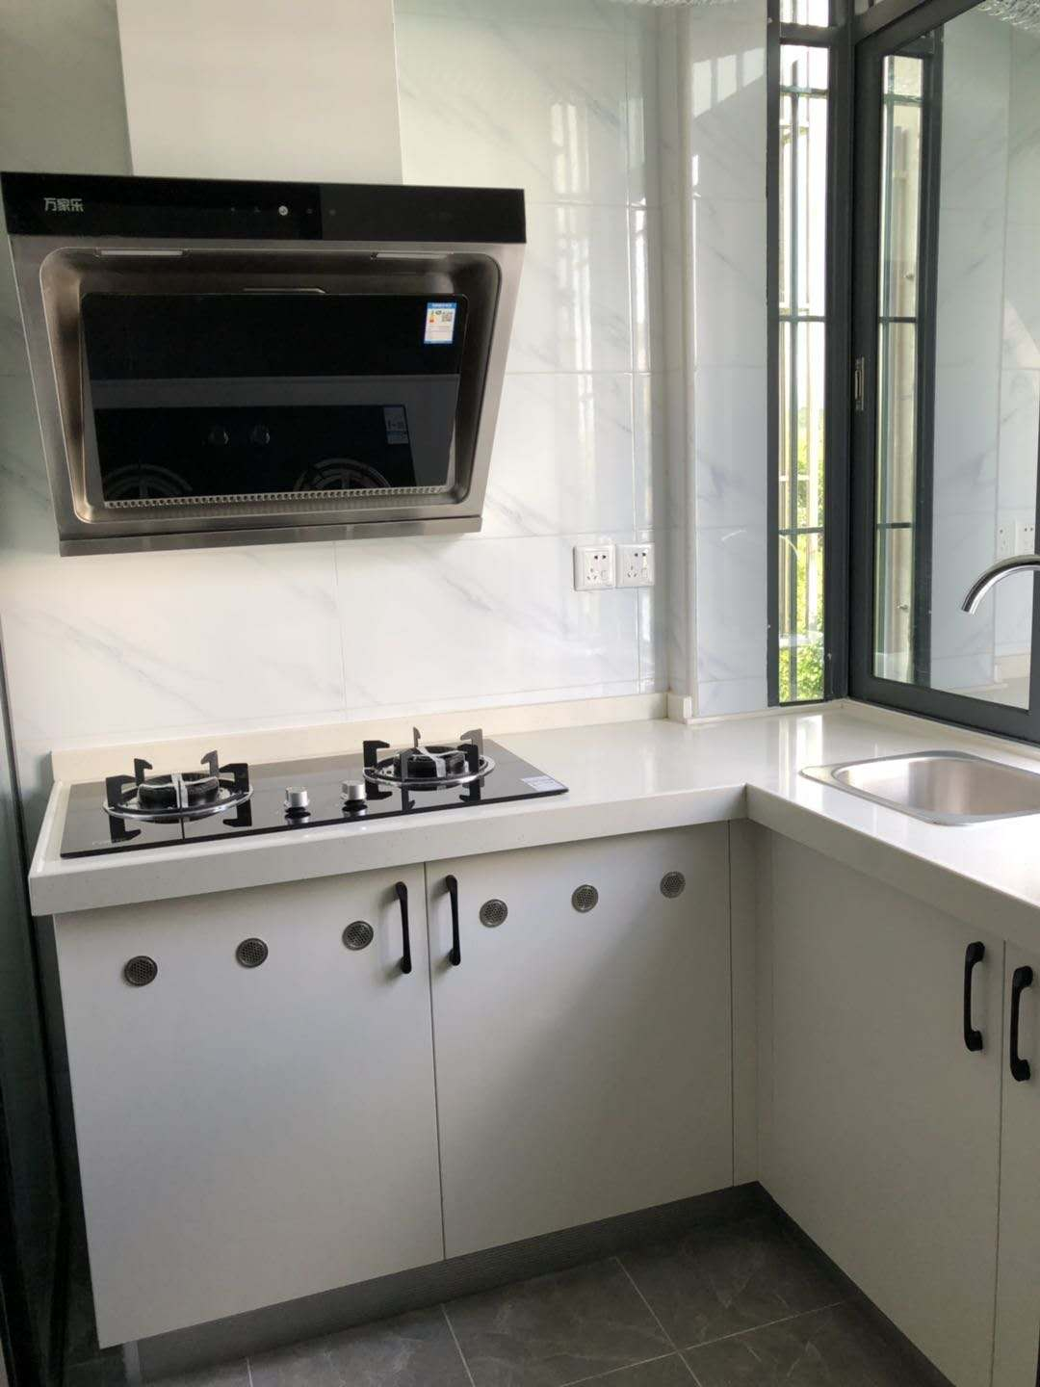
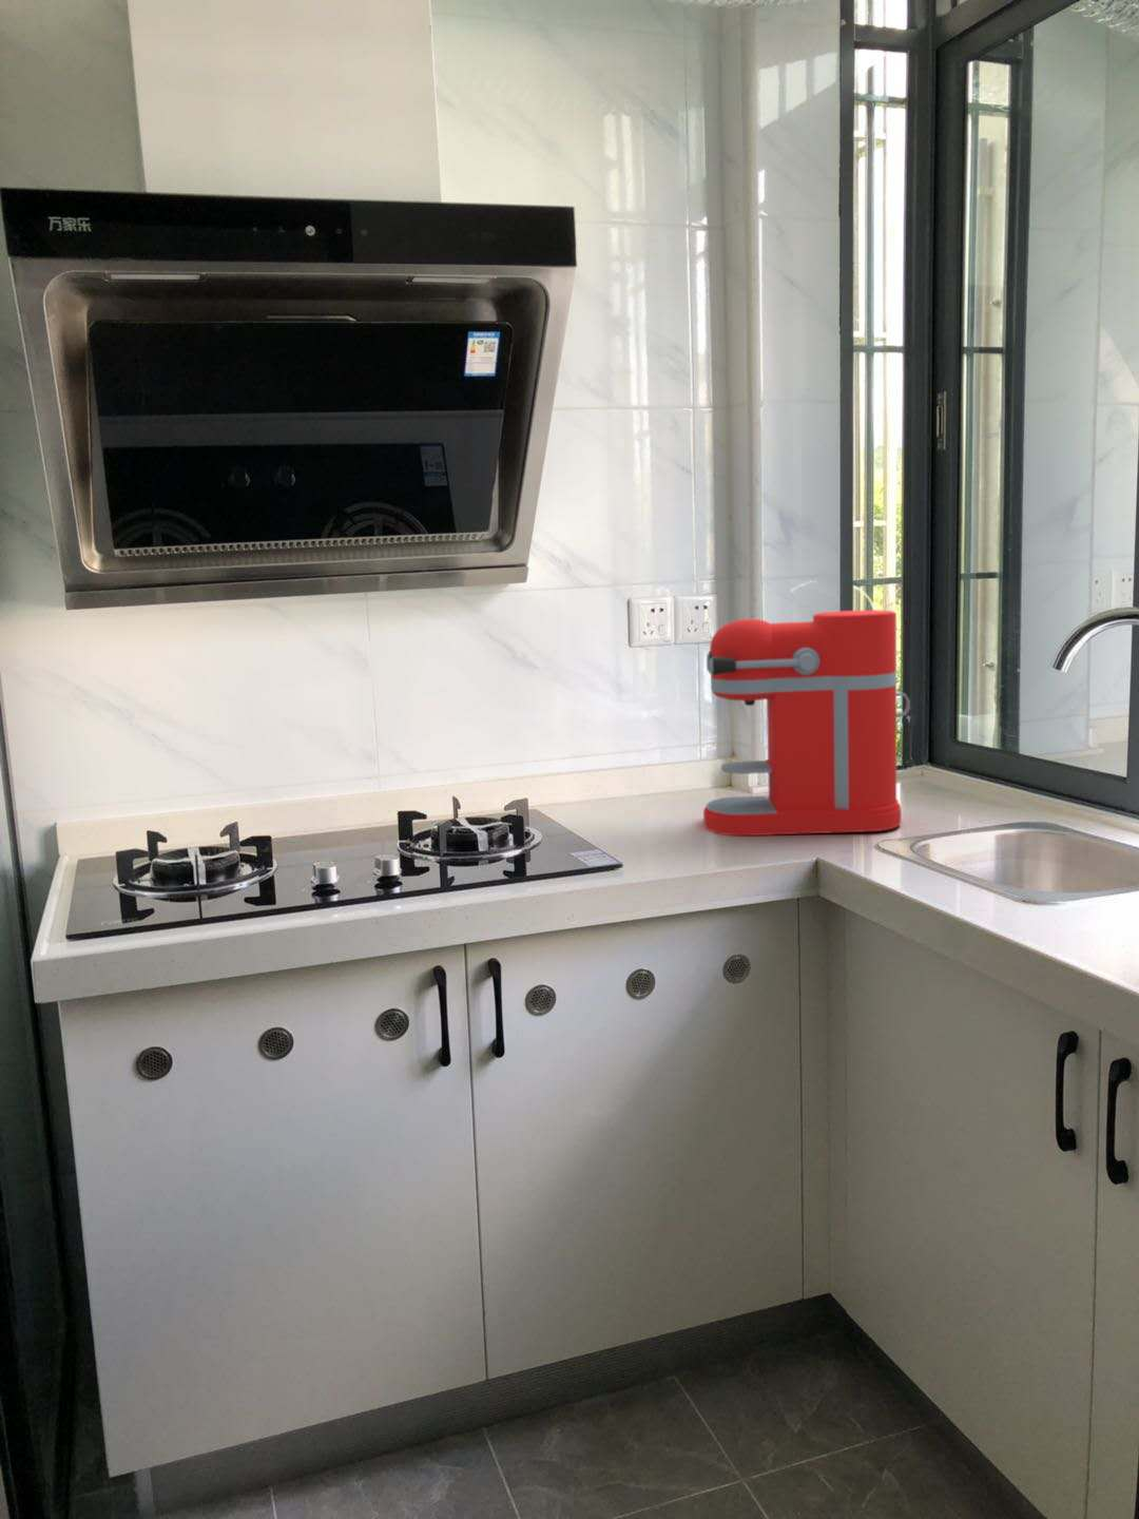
+ coffee maker (797, 720)
